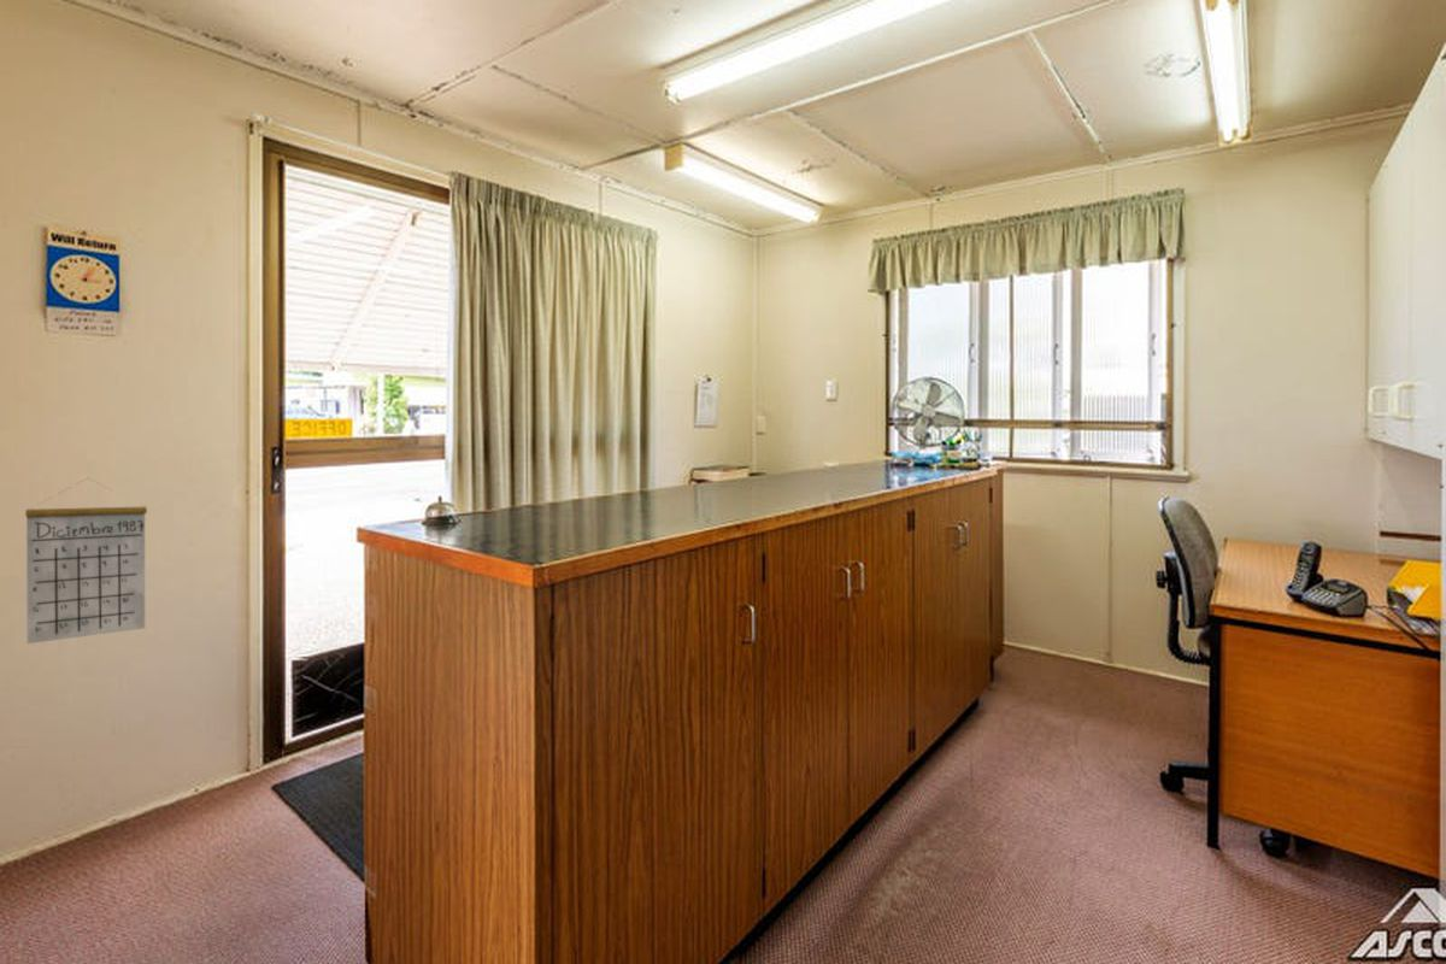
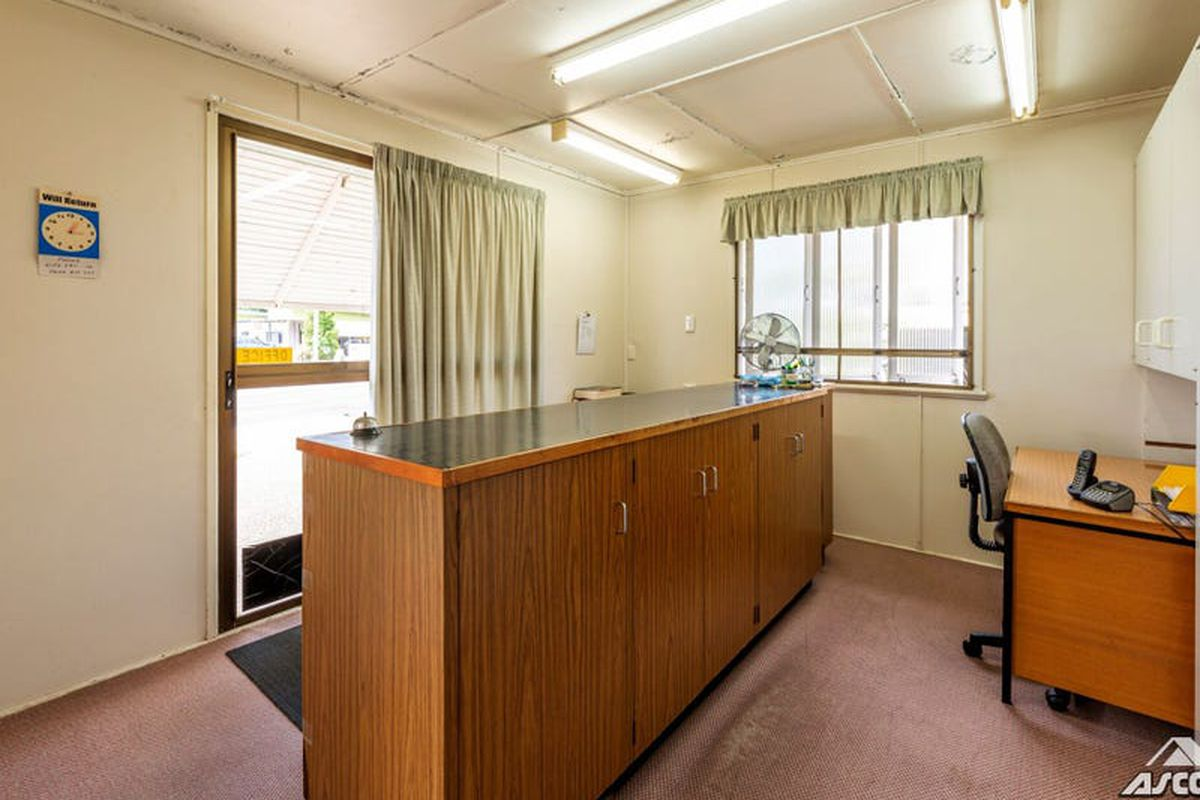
- calendar (89, 557)
